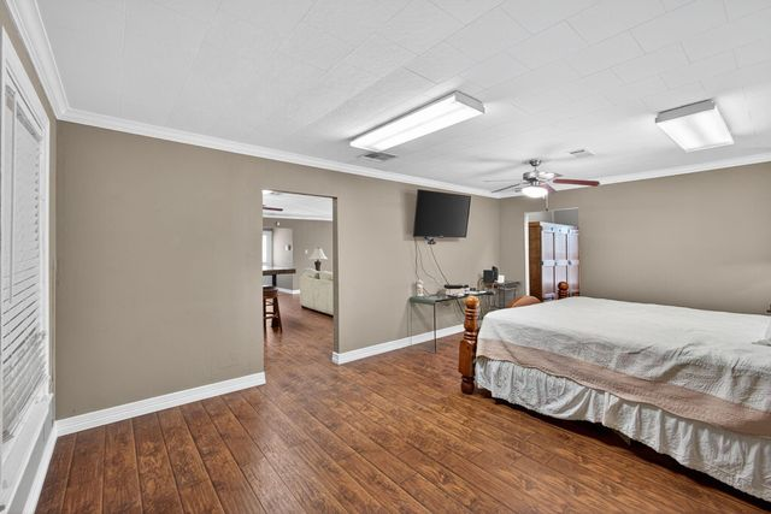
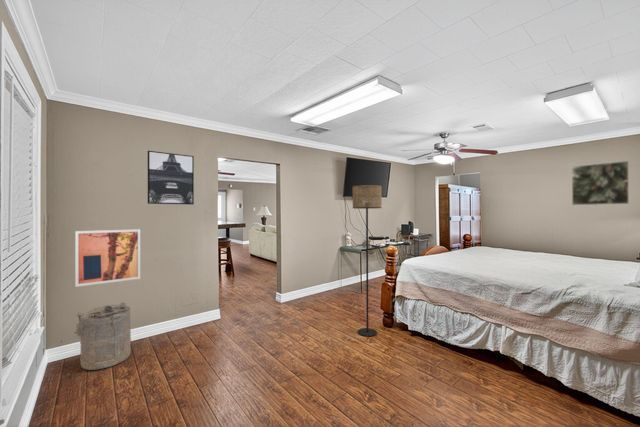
+ floor lamp (367, 259)
+ wall art (171, 178)
+ wall art (109, 256)
+ laundry hamper (103, 332)
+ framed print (598, 184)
